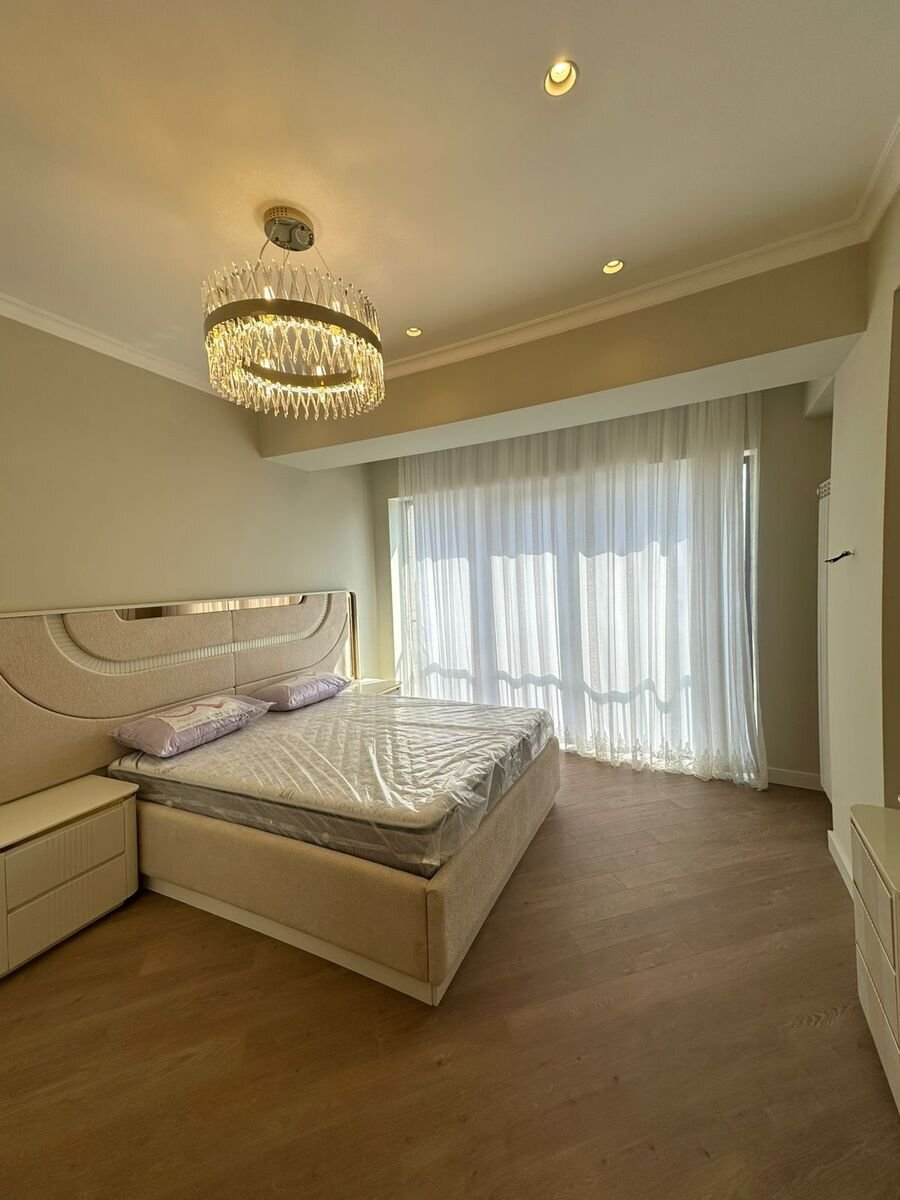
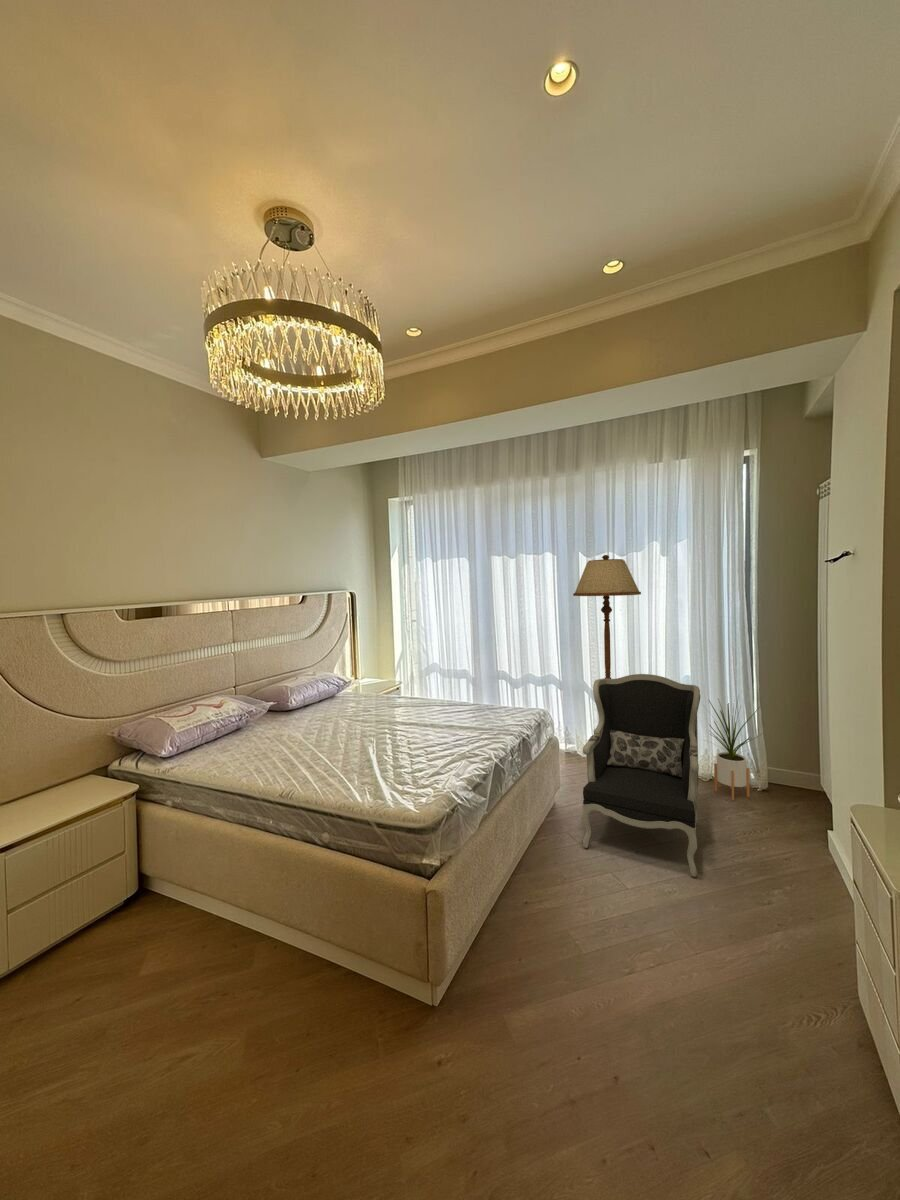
+ floor lamp (607, 667)
+ armchair (642, 758)
+ house plant (732, 744)
